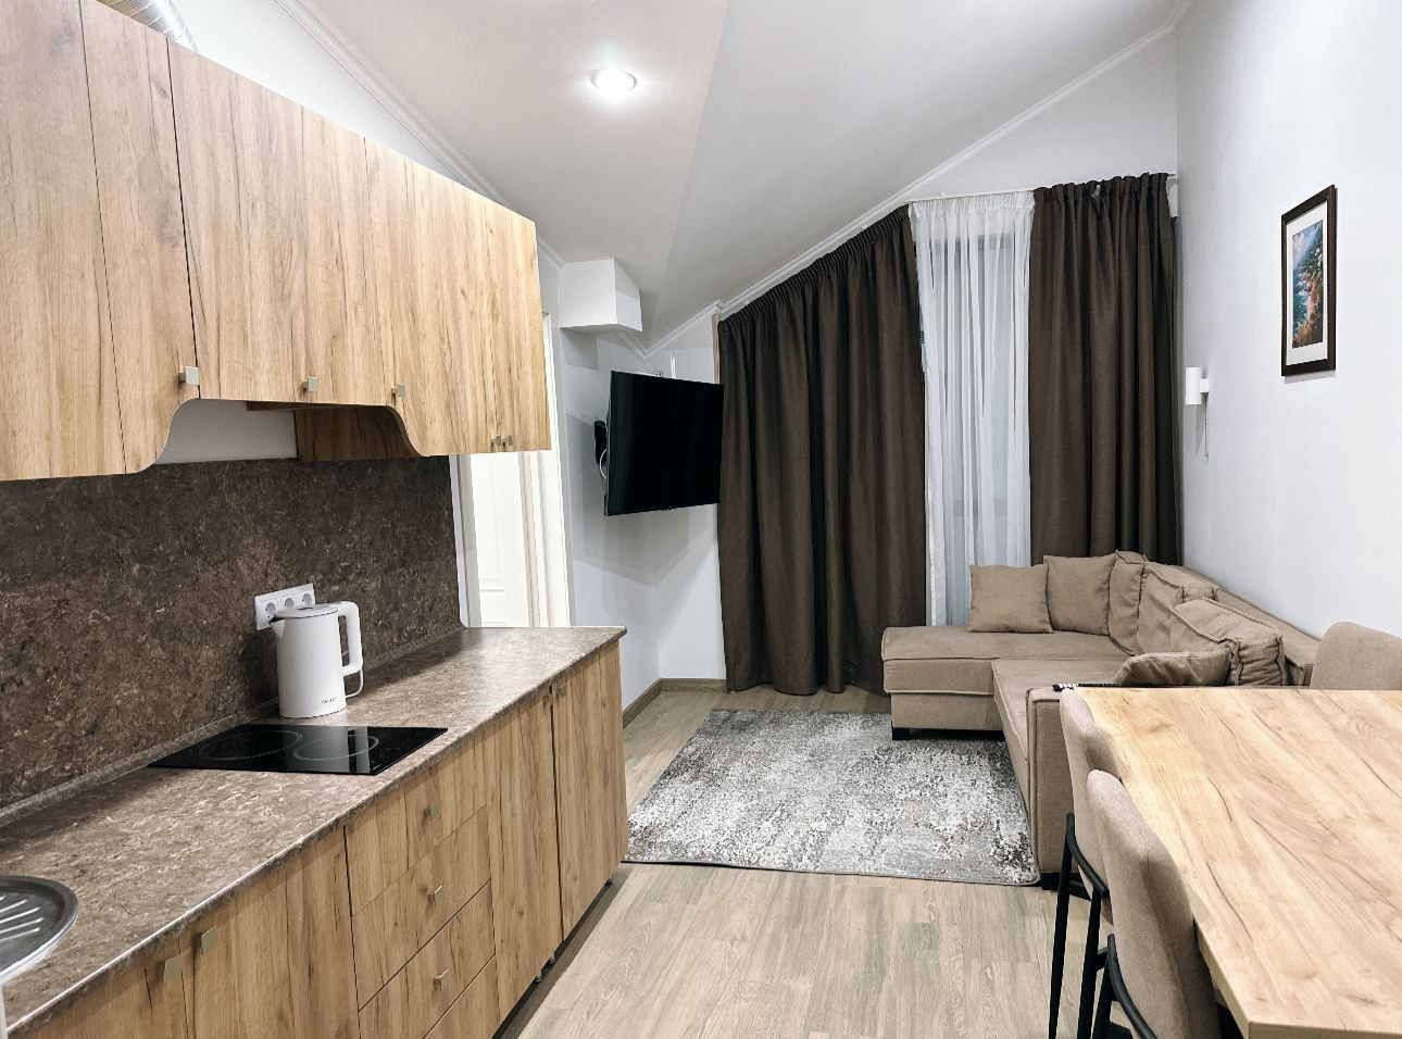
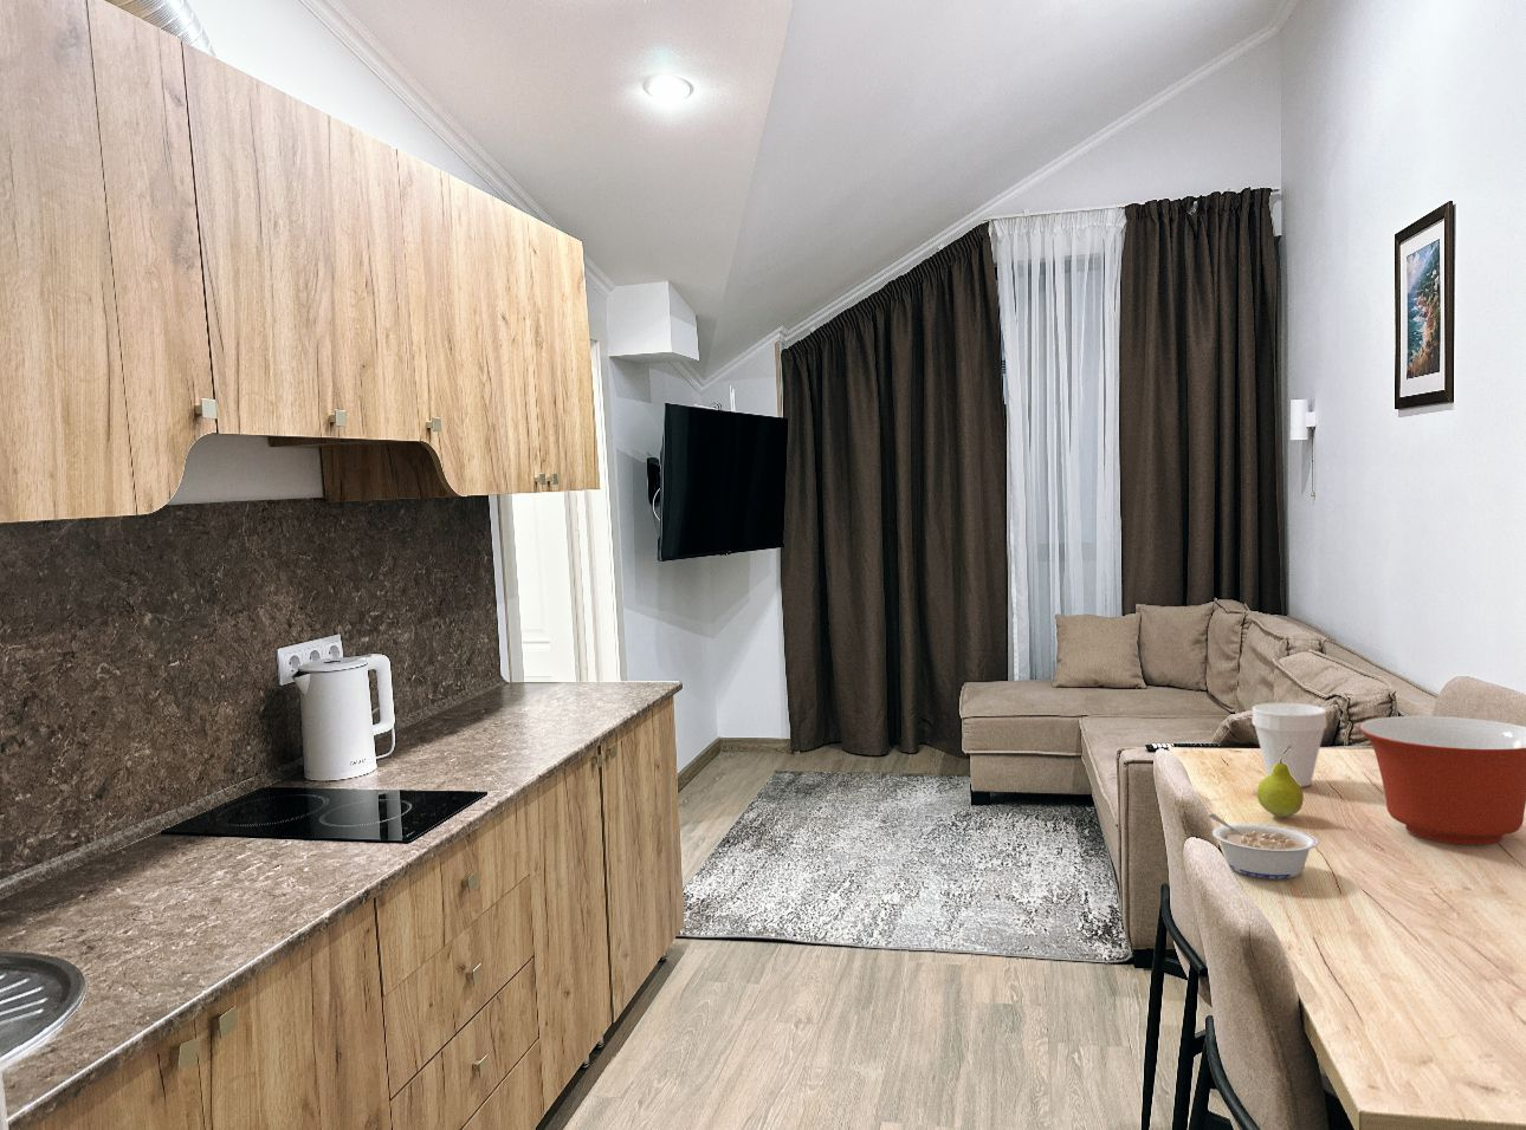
+ fruit (1279, 780)
+ cup (1288, 744)
+ legume (1260, 849)
+ mixing bowl (1451, 781)
